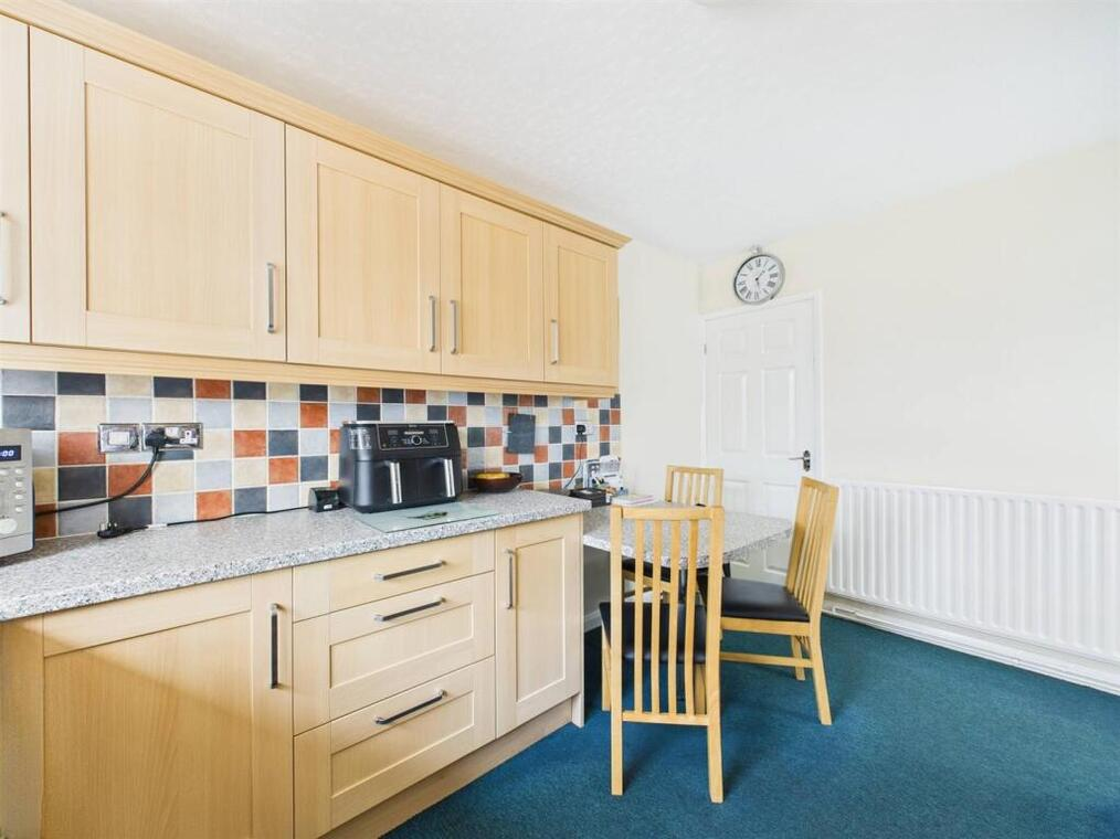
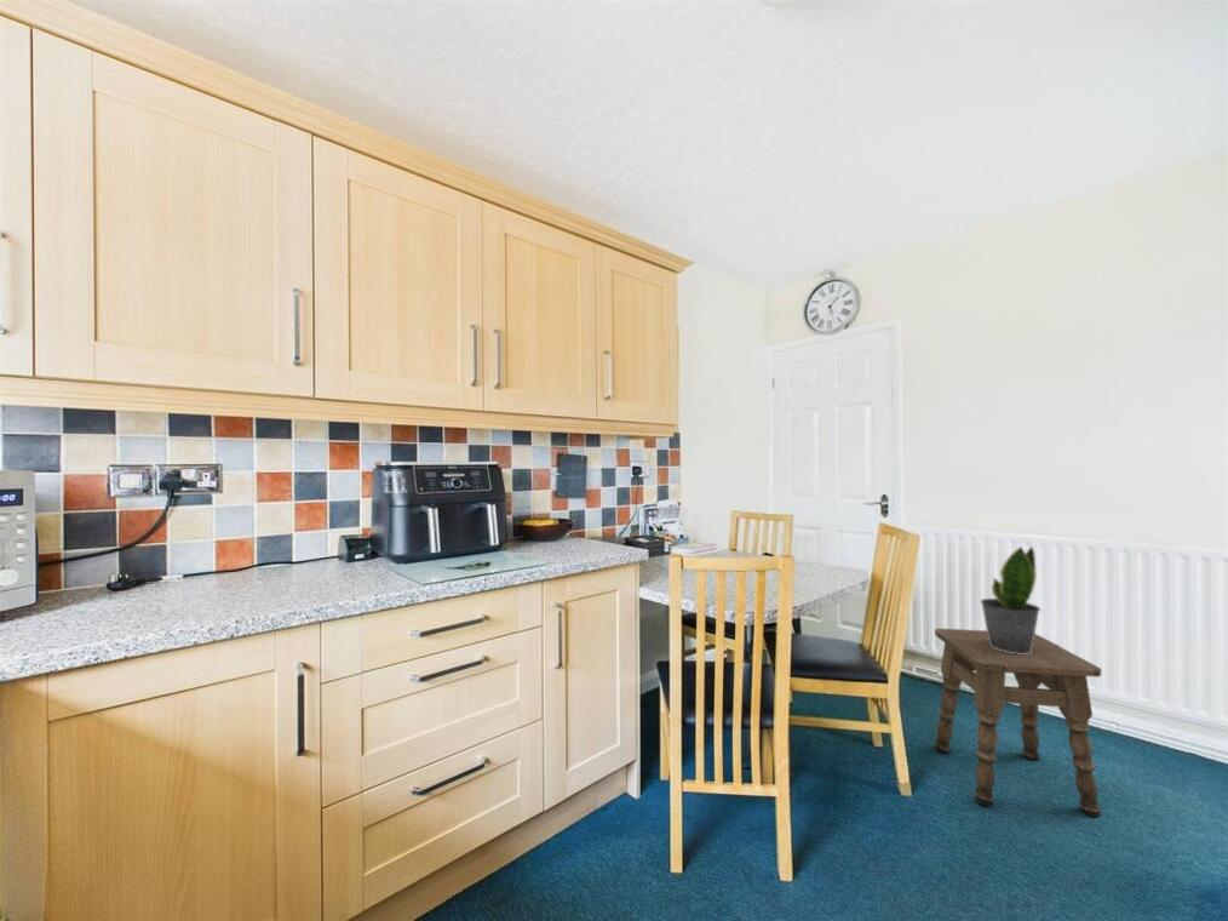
+ side table (1003, 709)
+ potted plant (1009, 594)
